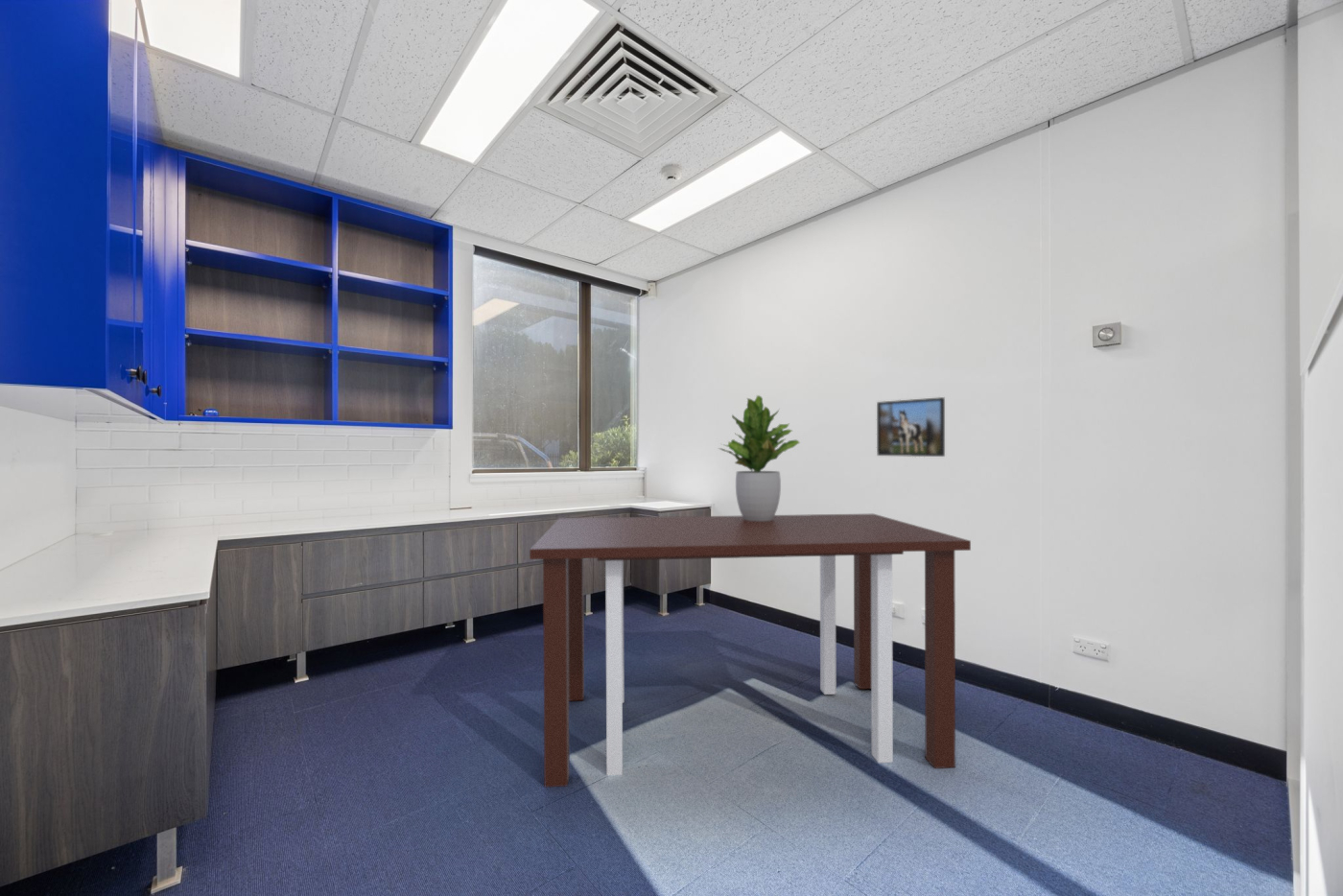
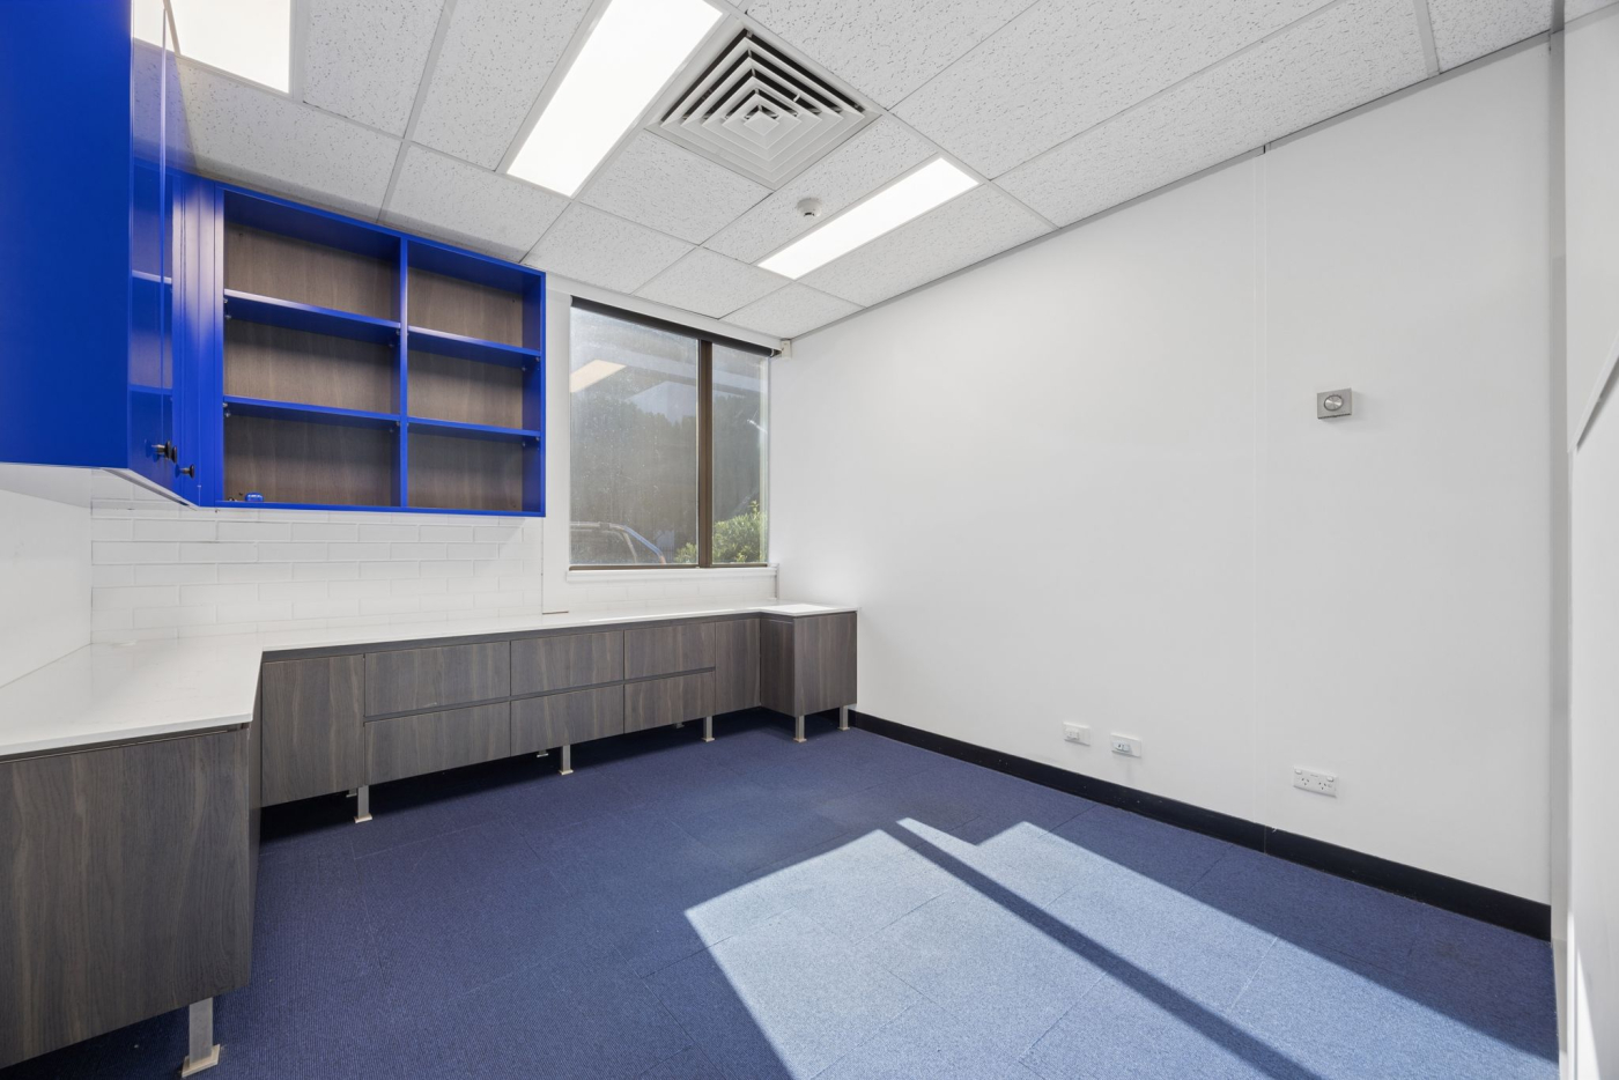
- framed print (908, 428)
- dining table (736, 557)
- potted plant (758, 456)
